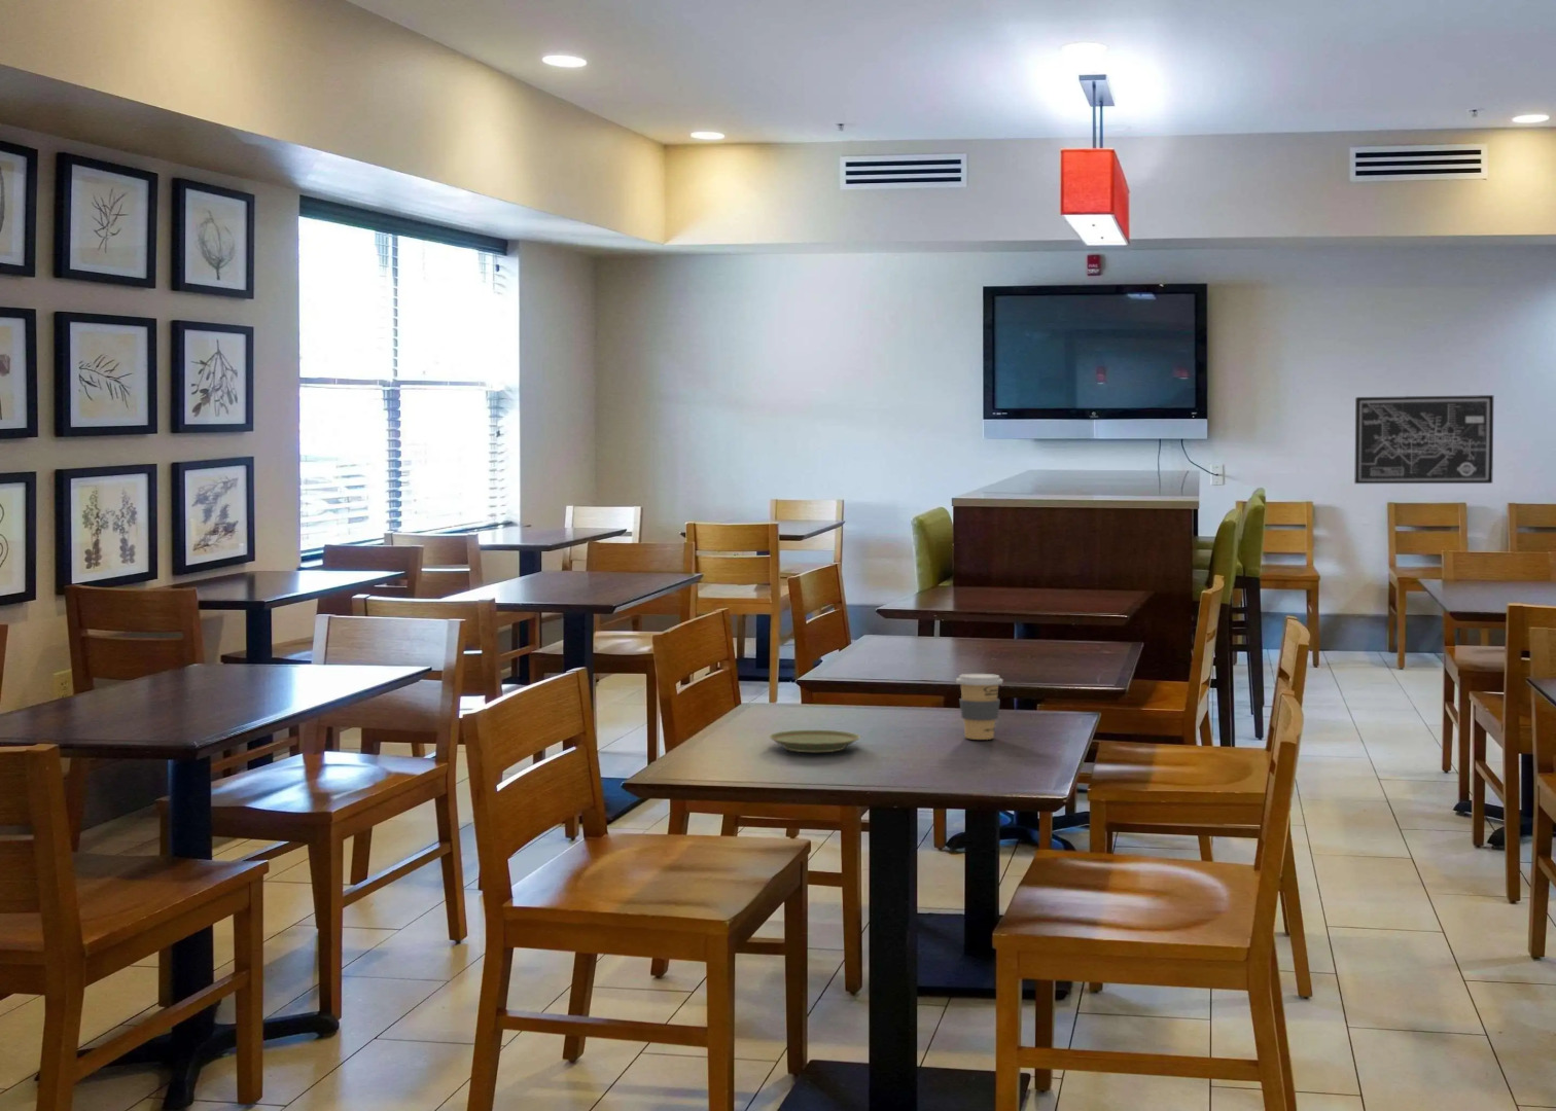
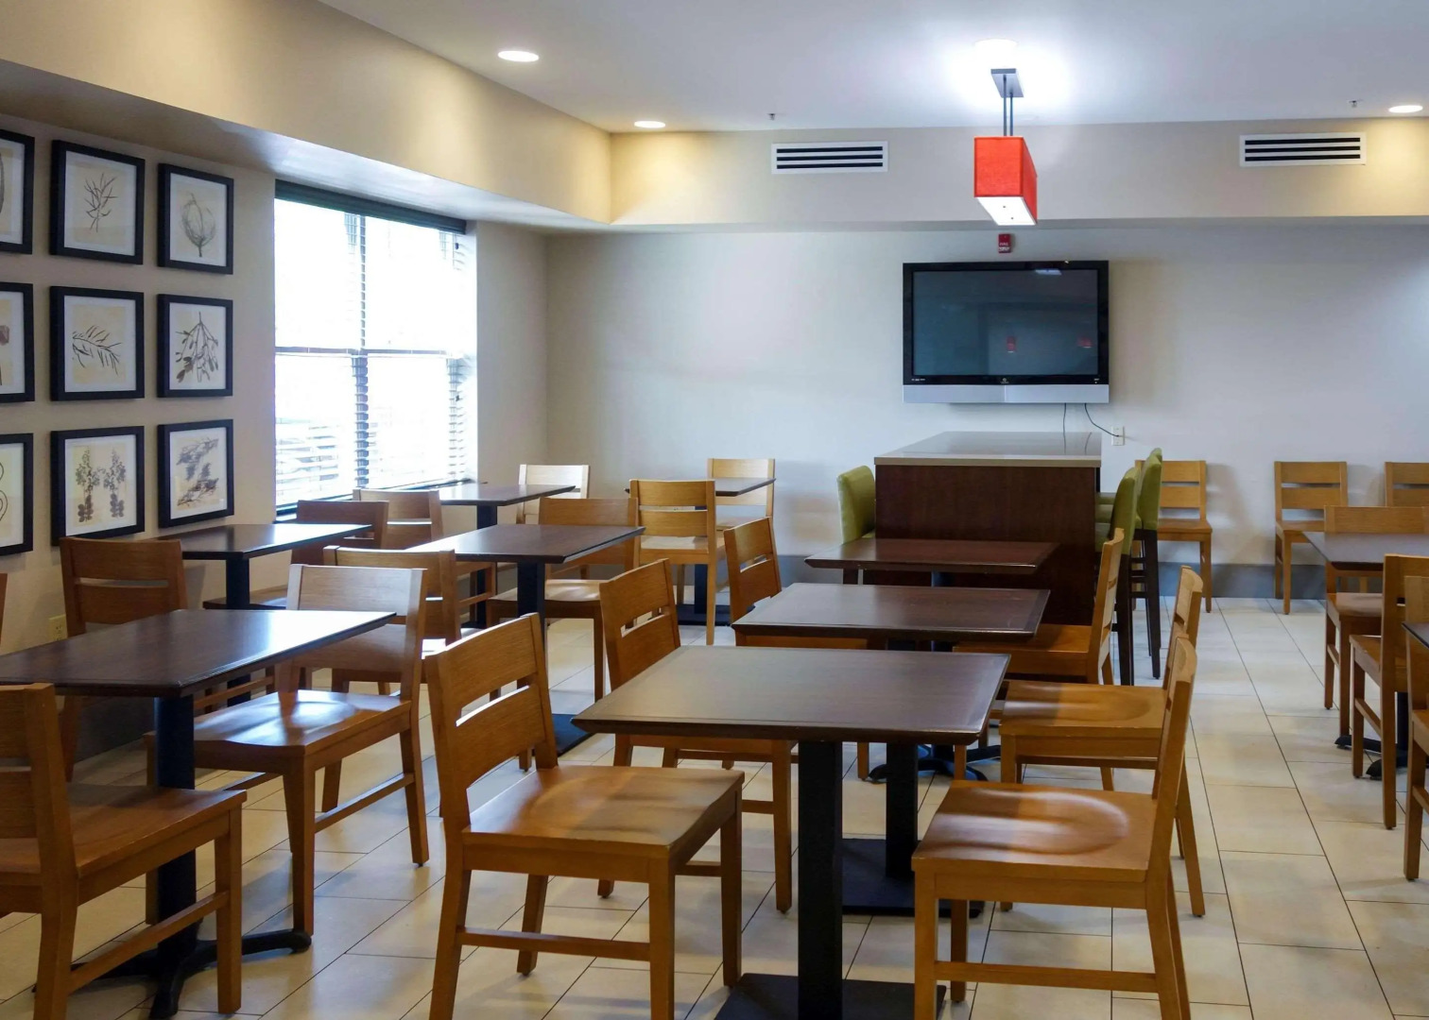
- plate (814, 742)
- wall art (1424, 439)
- coffee cup (979, 706)
